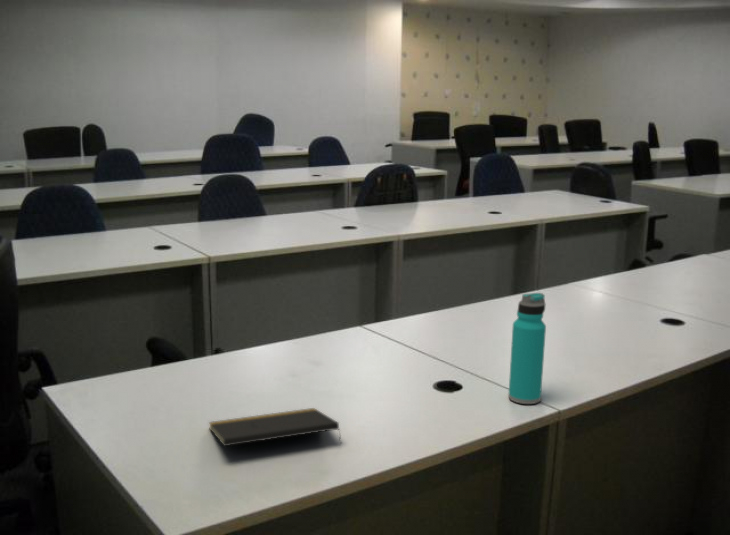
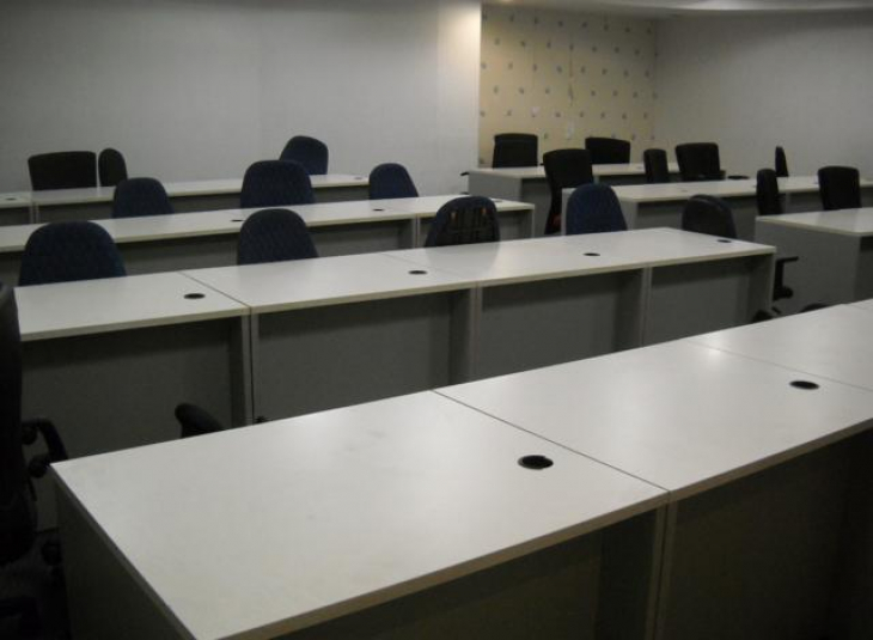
- water bottle (527, 347)
- notepad (272, 425)
